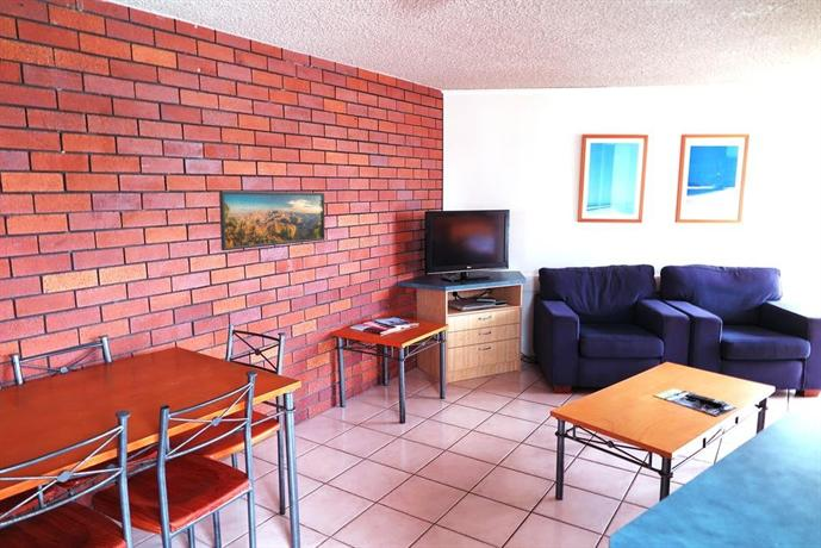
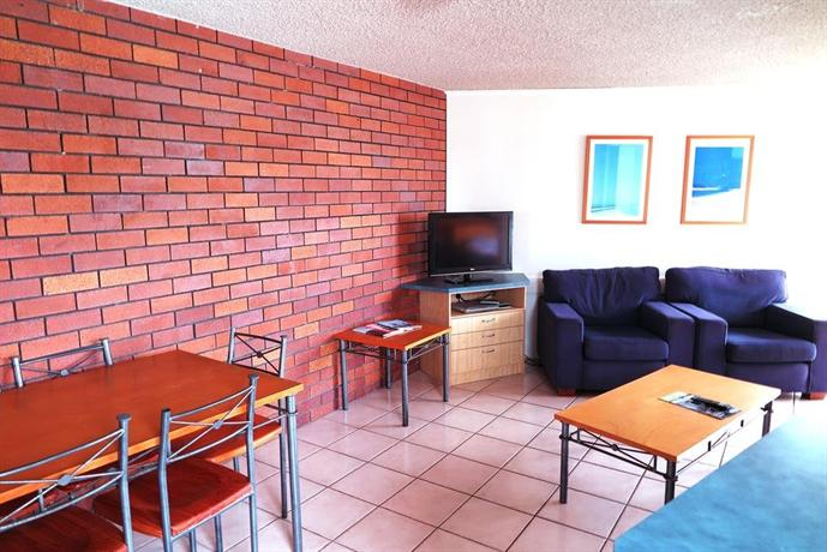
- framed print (278, 218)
